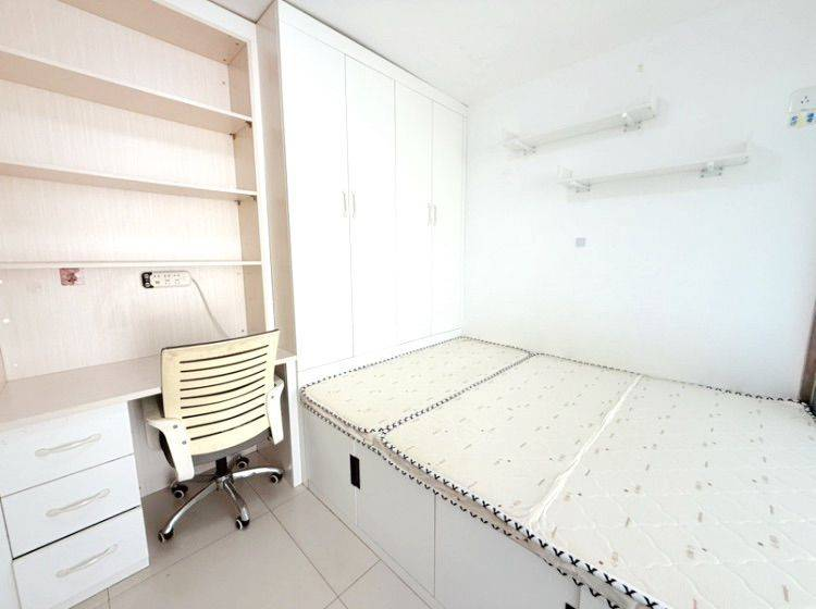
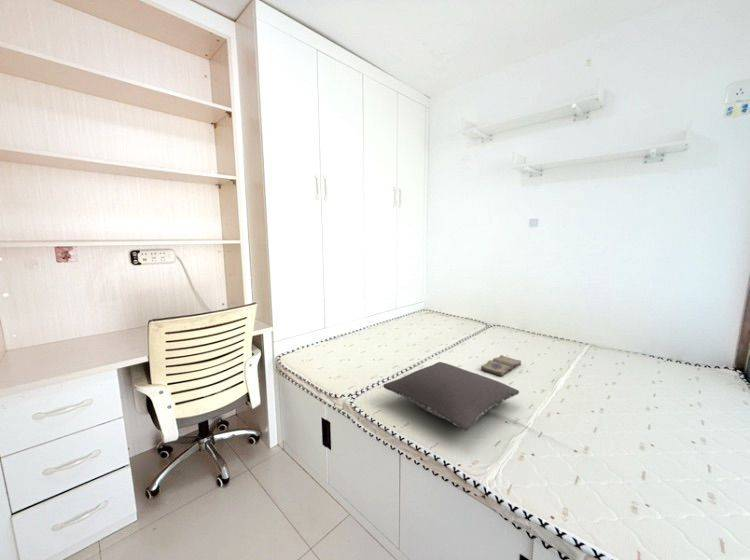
+ pillow (449, 388)
+ diary (501, 364)
